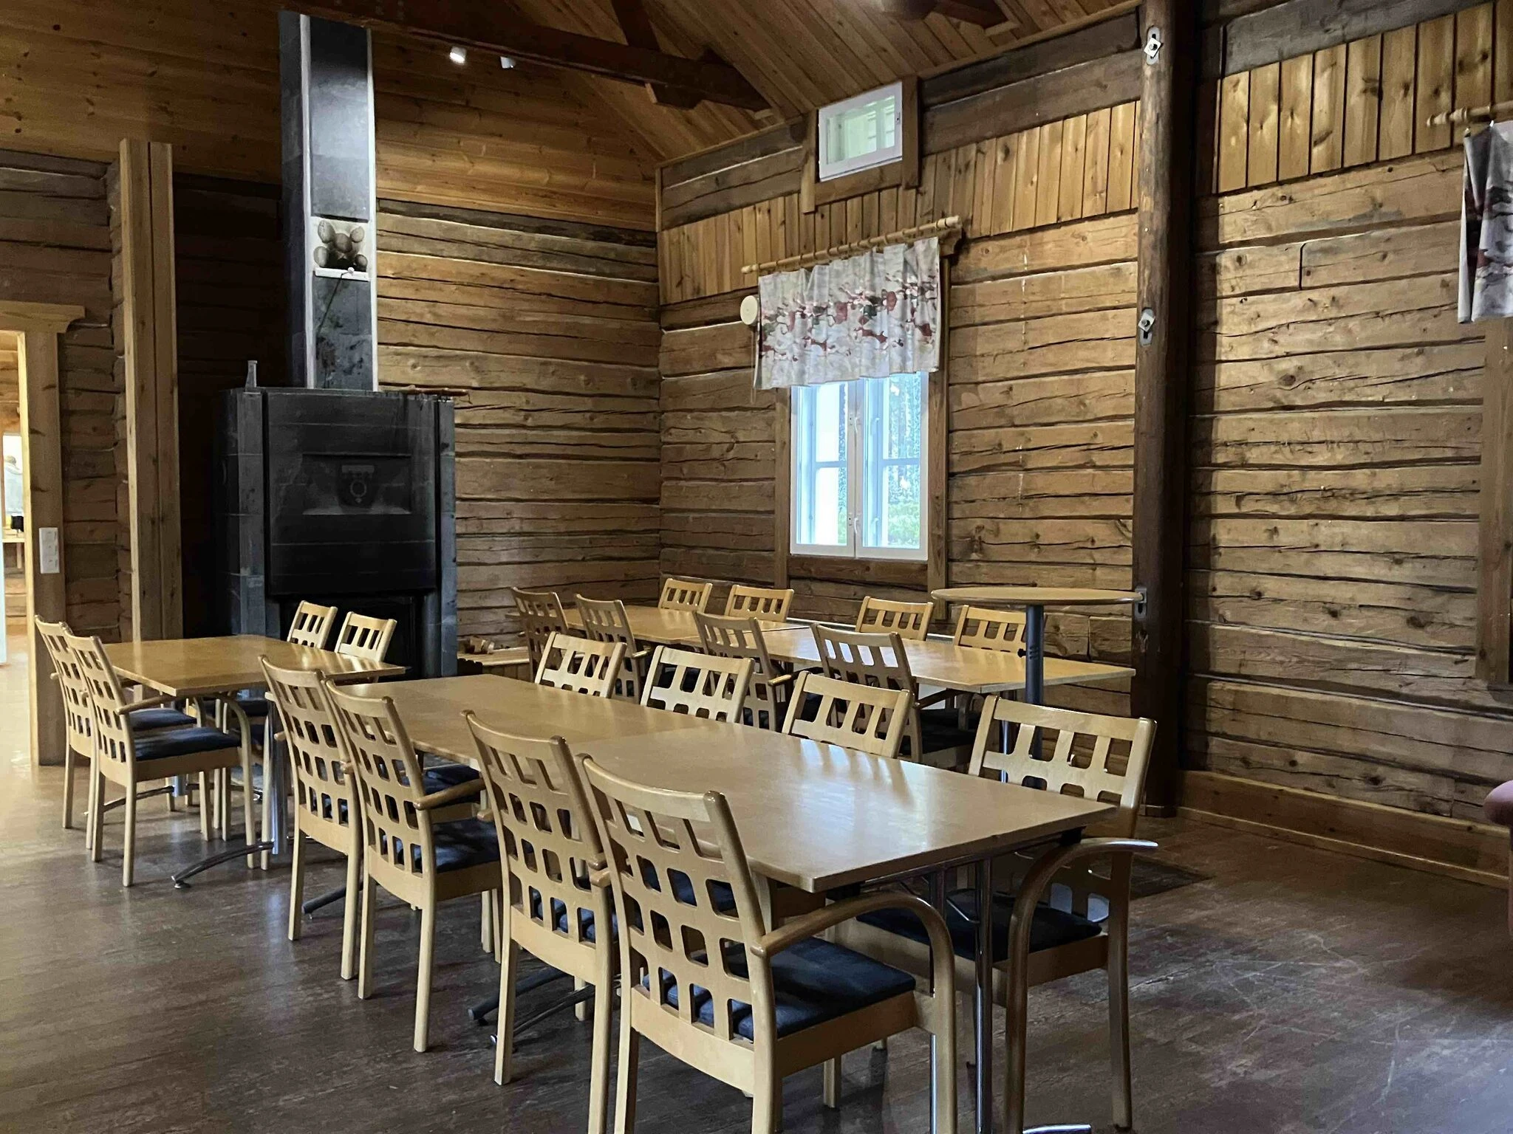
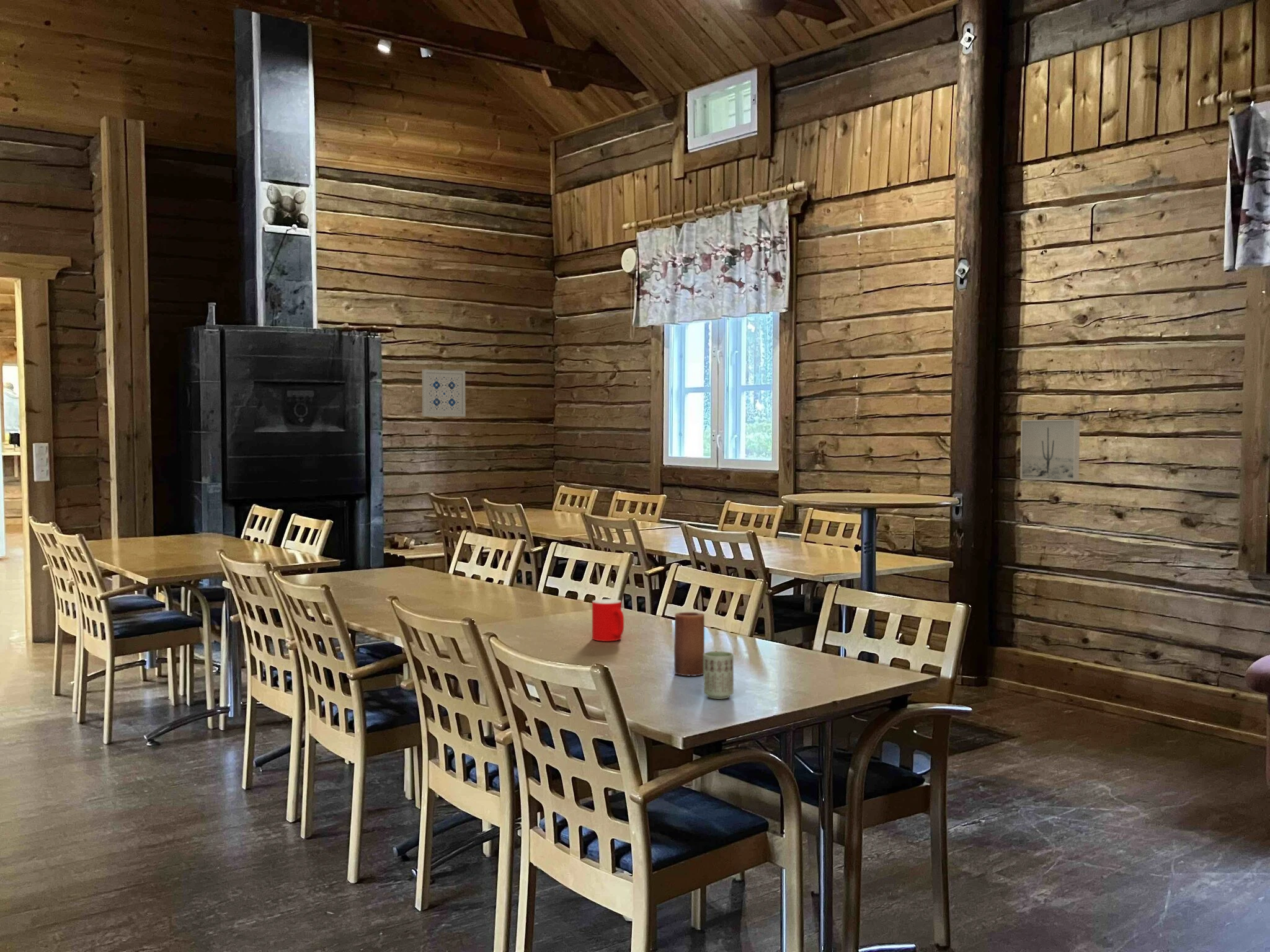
+ cup (718, 675)
+ cup (610, 620)
+ candle (689, 643)
+ wall art (443, 393)
+ wall art (1049, 450)
